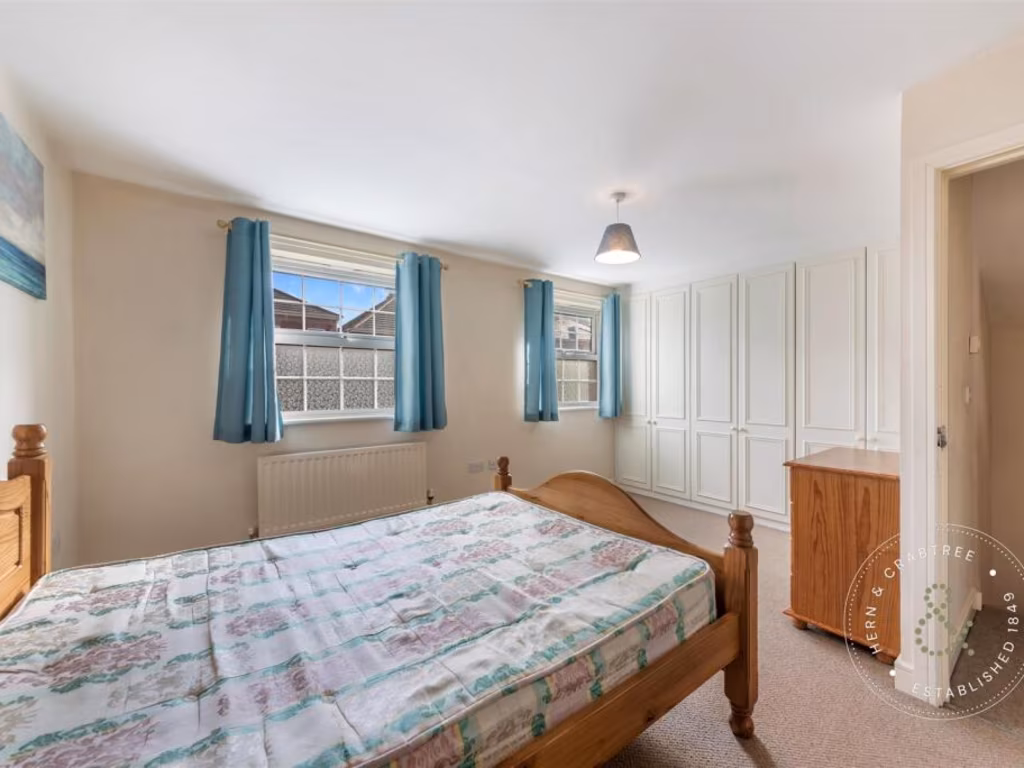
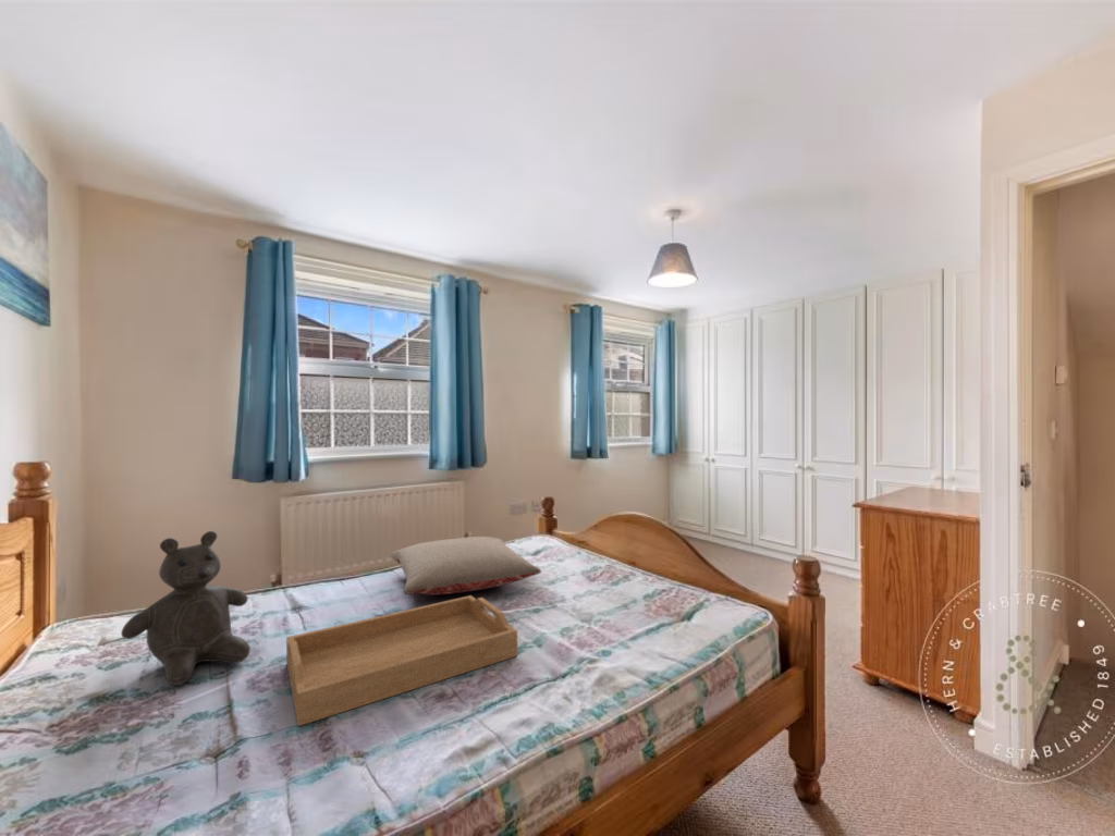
+ pillow (461, 562)
+ serving tray (403, 642)
+ teddy bear (197, 600)
